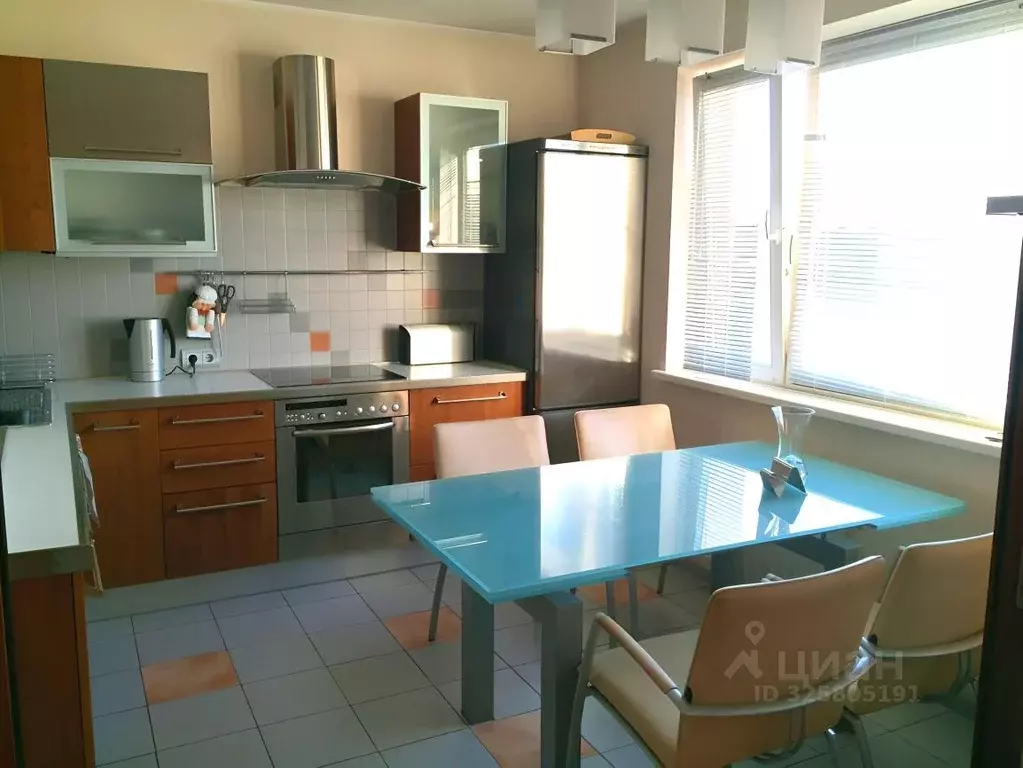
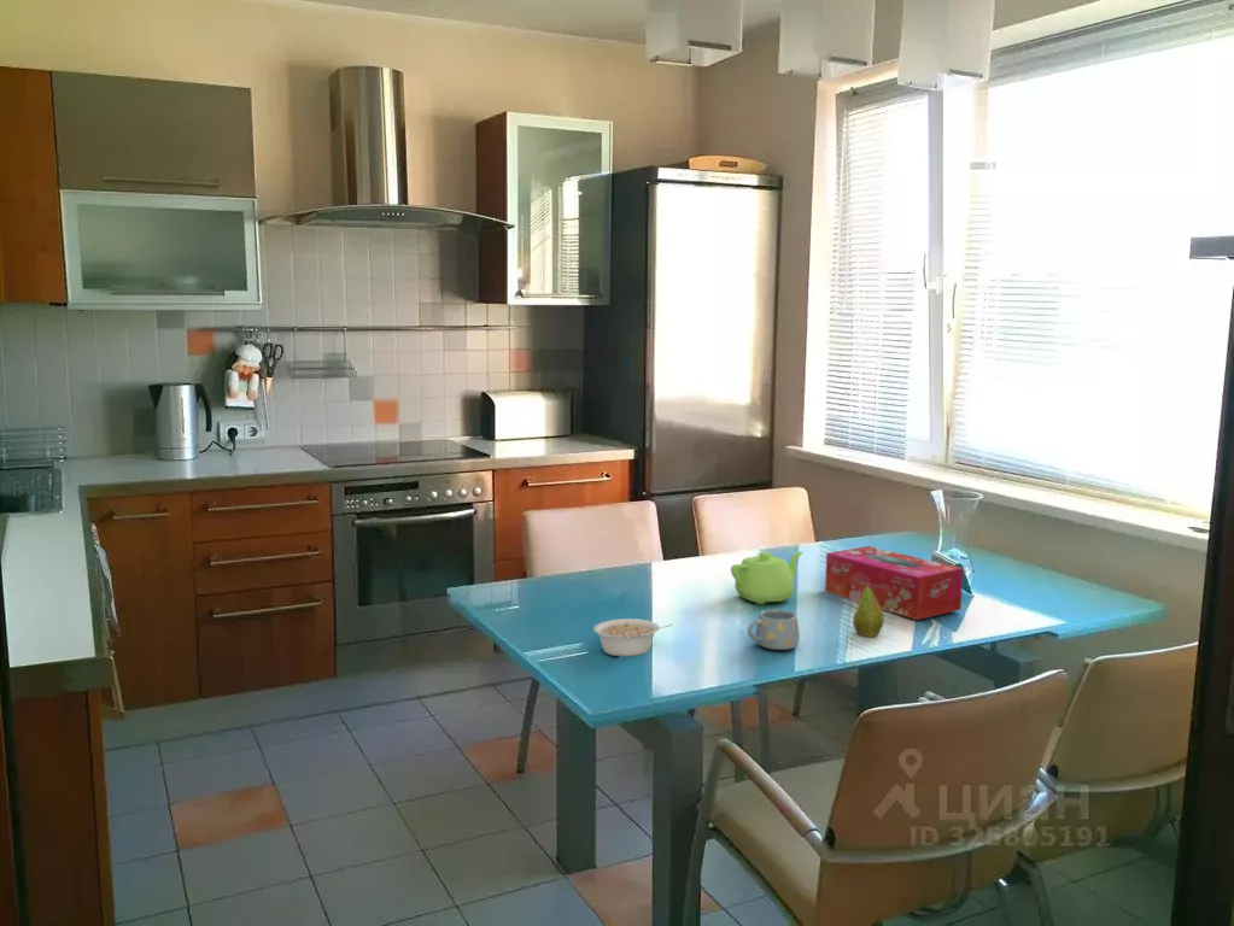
+ tissue box (891, 580)
+ teapot (766, 575)
+ mug (771, 631)
+ fruit (869, 609)
+ legume (628, 635)
